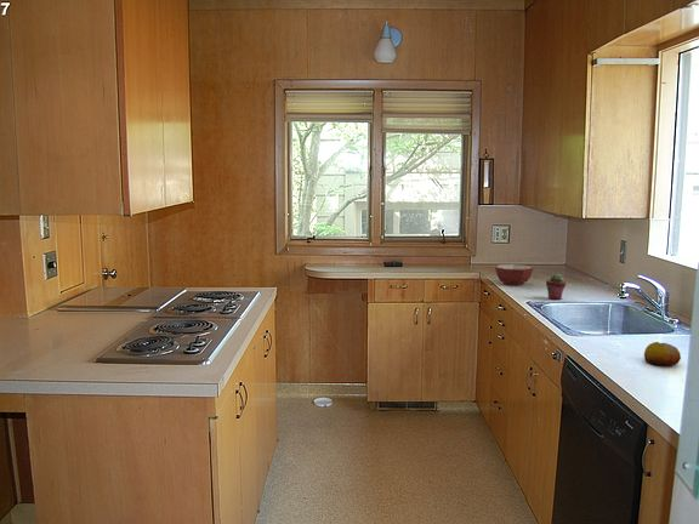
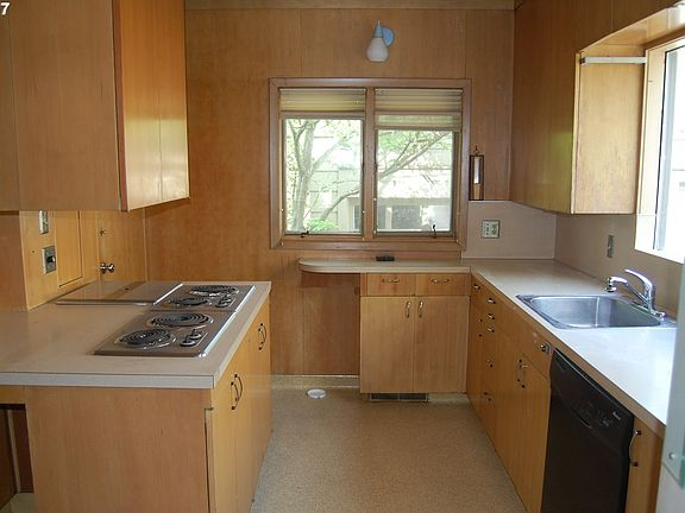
- fruit (663, 352)
- bowl (513, 274)
- potted succulent (555, 285)
